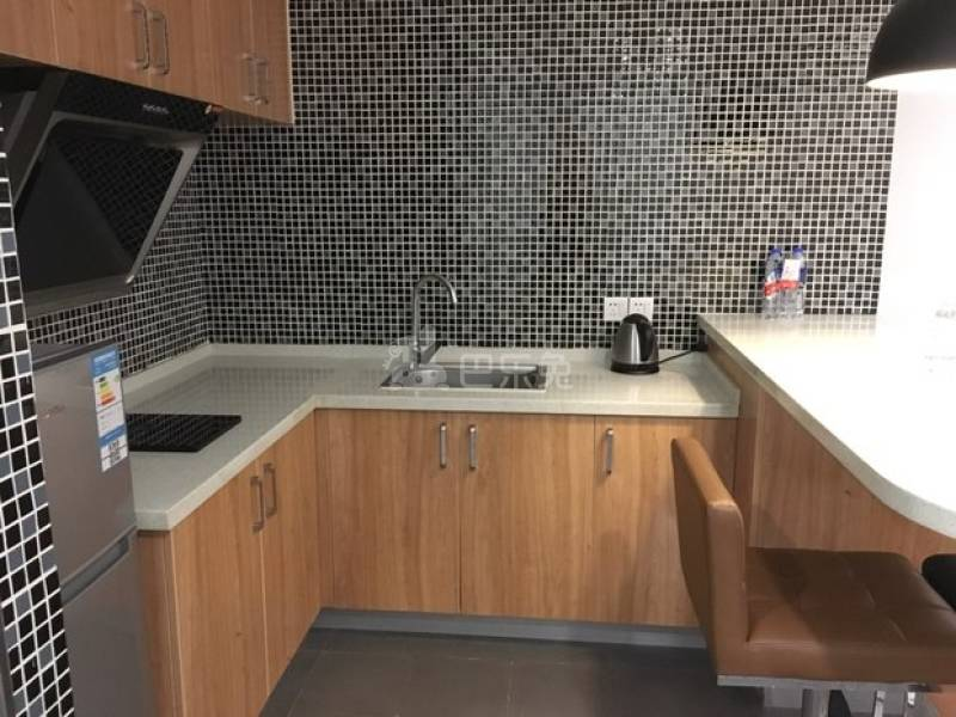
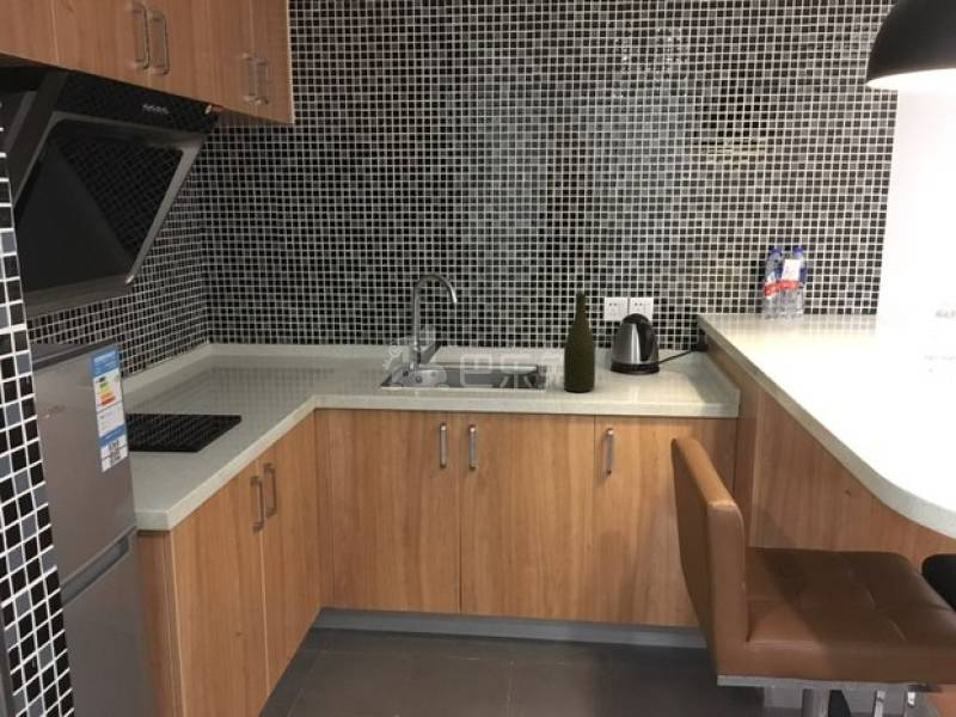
+ bottle (580, 341)
